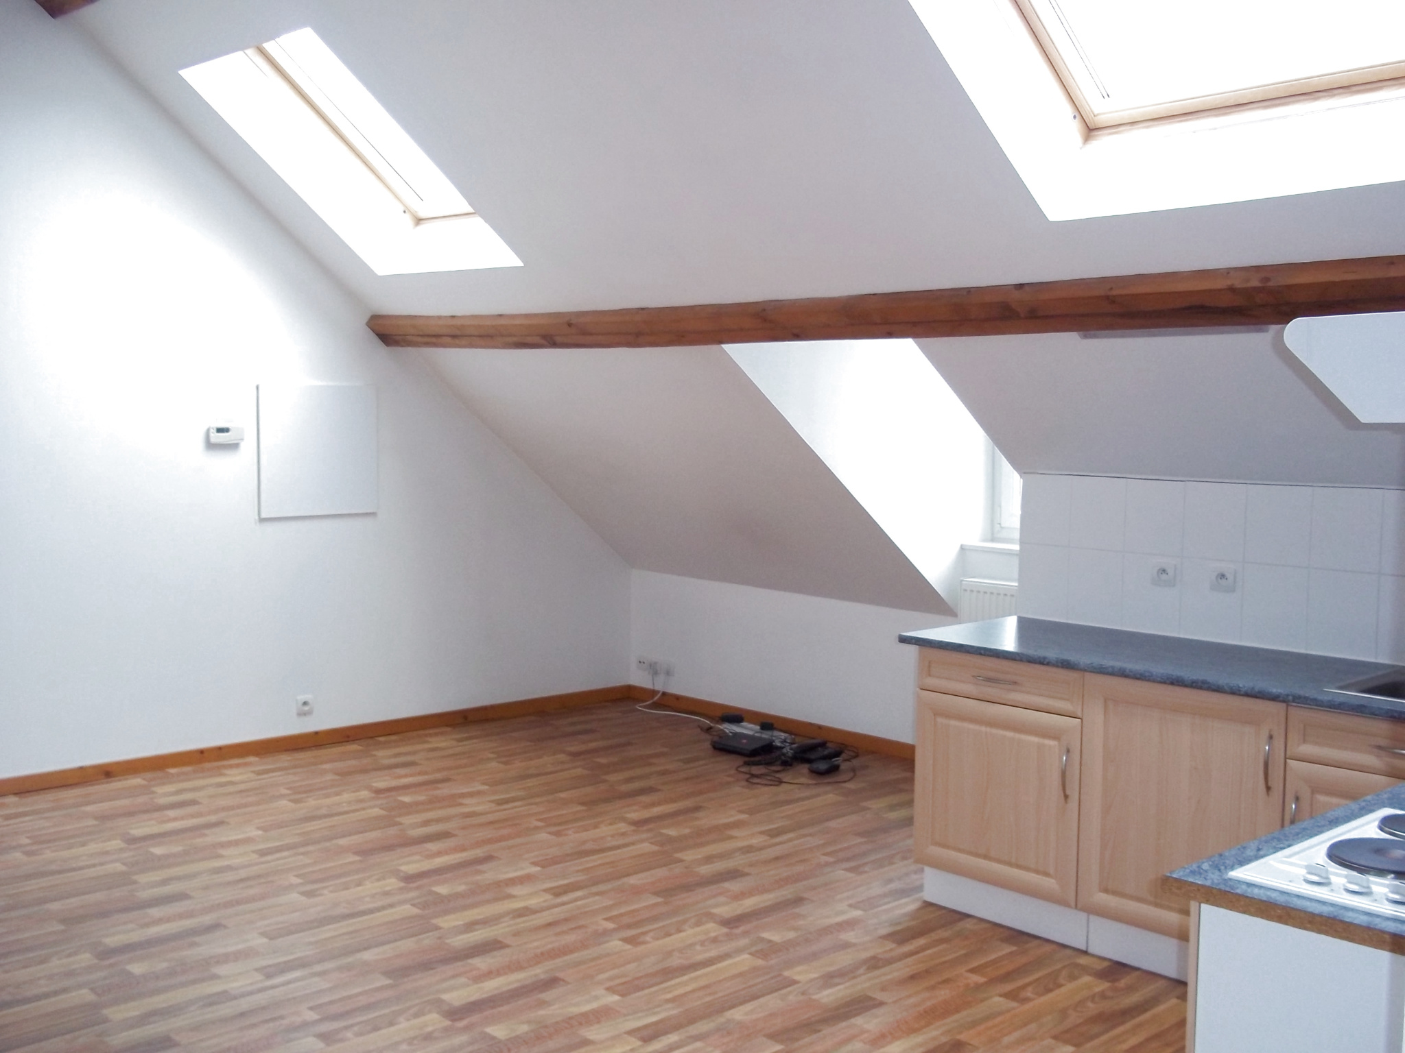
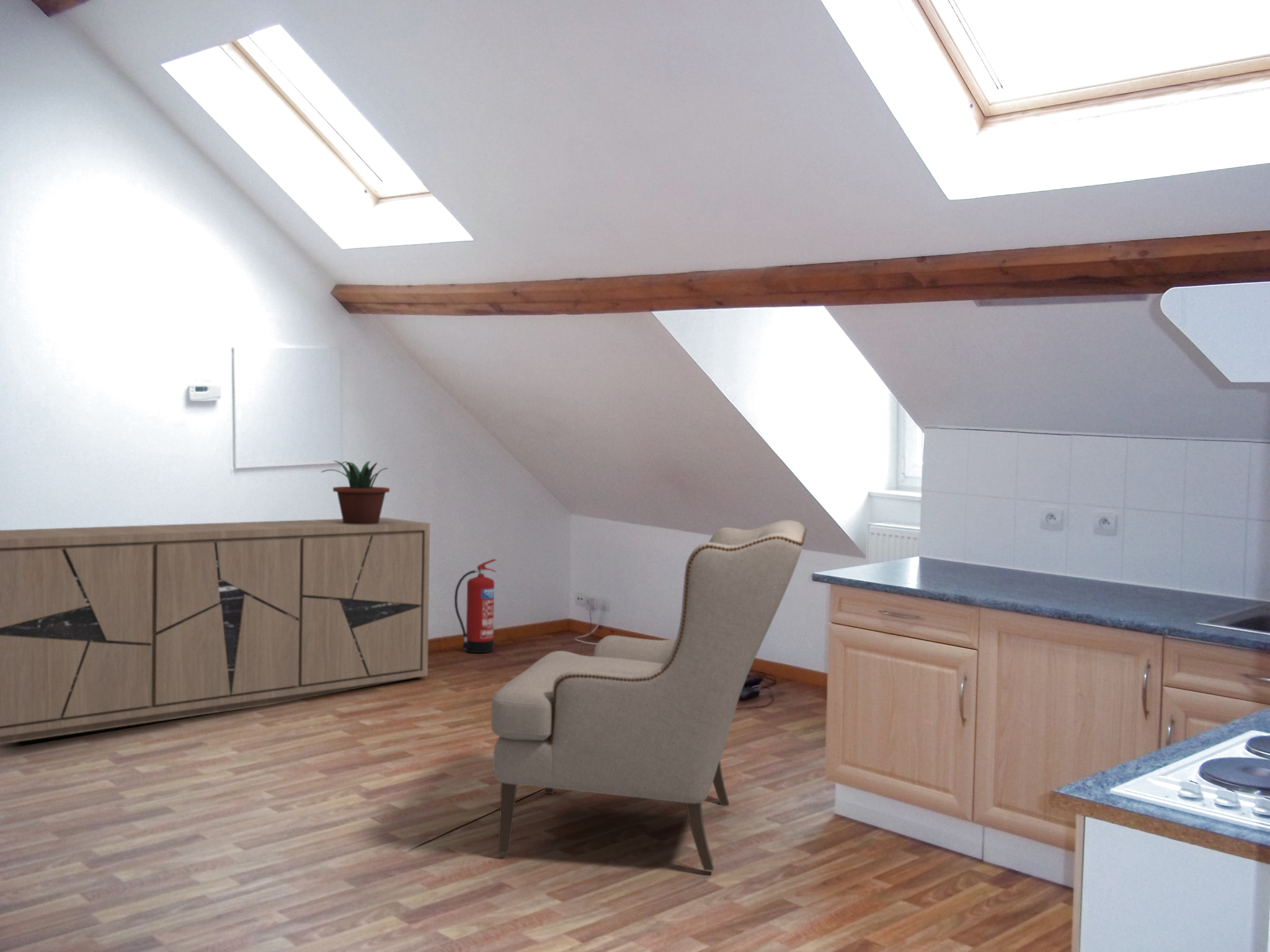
+ sideboard (210, 616)
+ potted plant (355, 491)
+ fire extinguisher (475, 606)
+ chair (657, 676)
